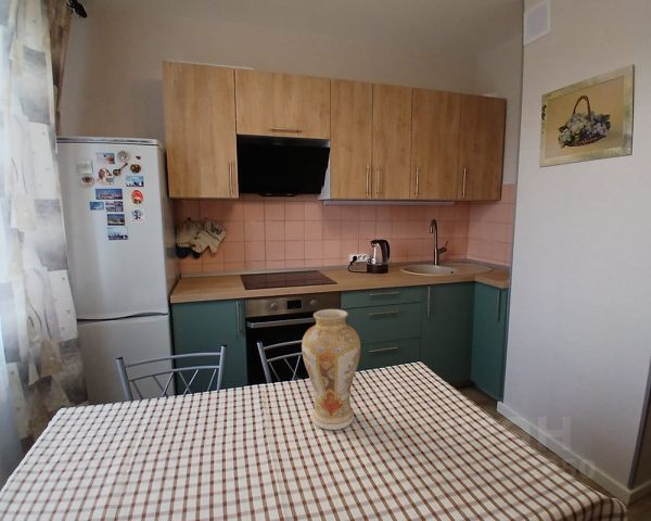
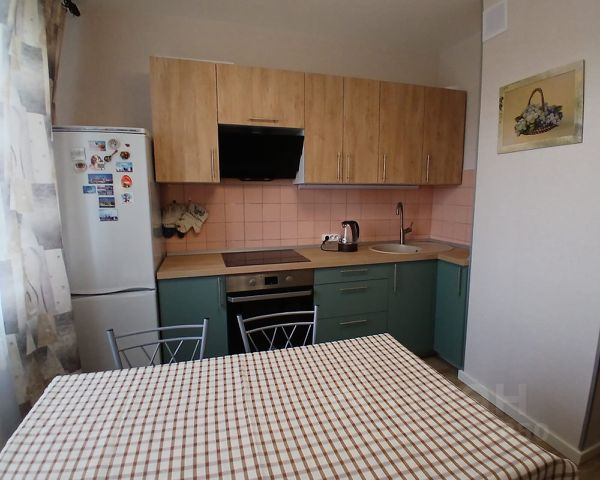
- vase (331, 366)
